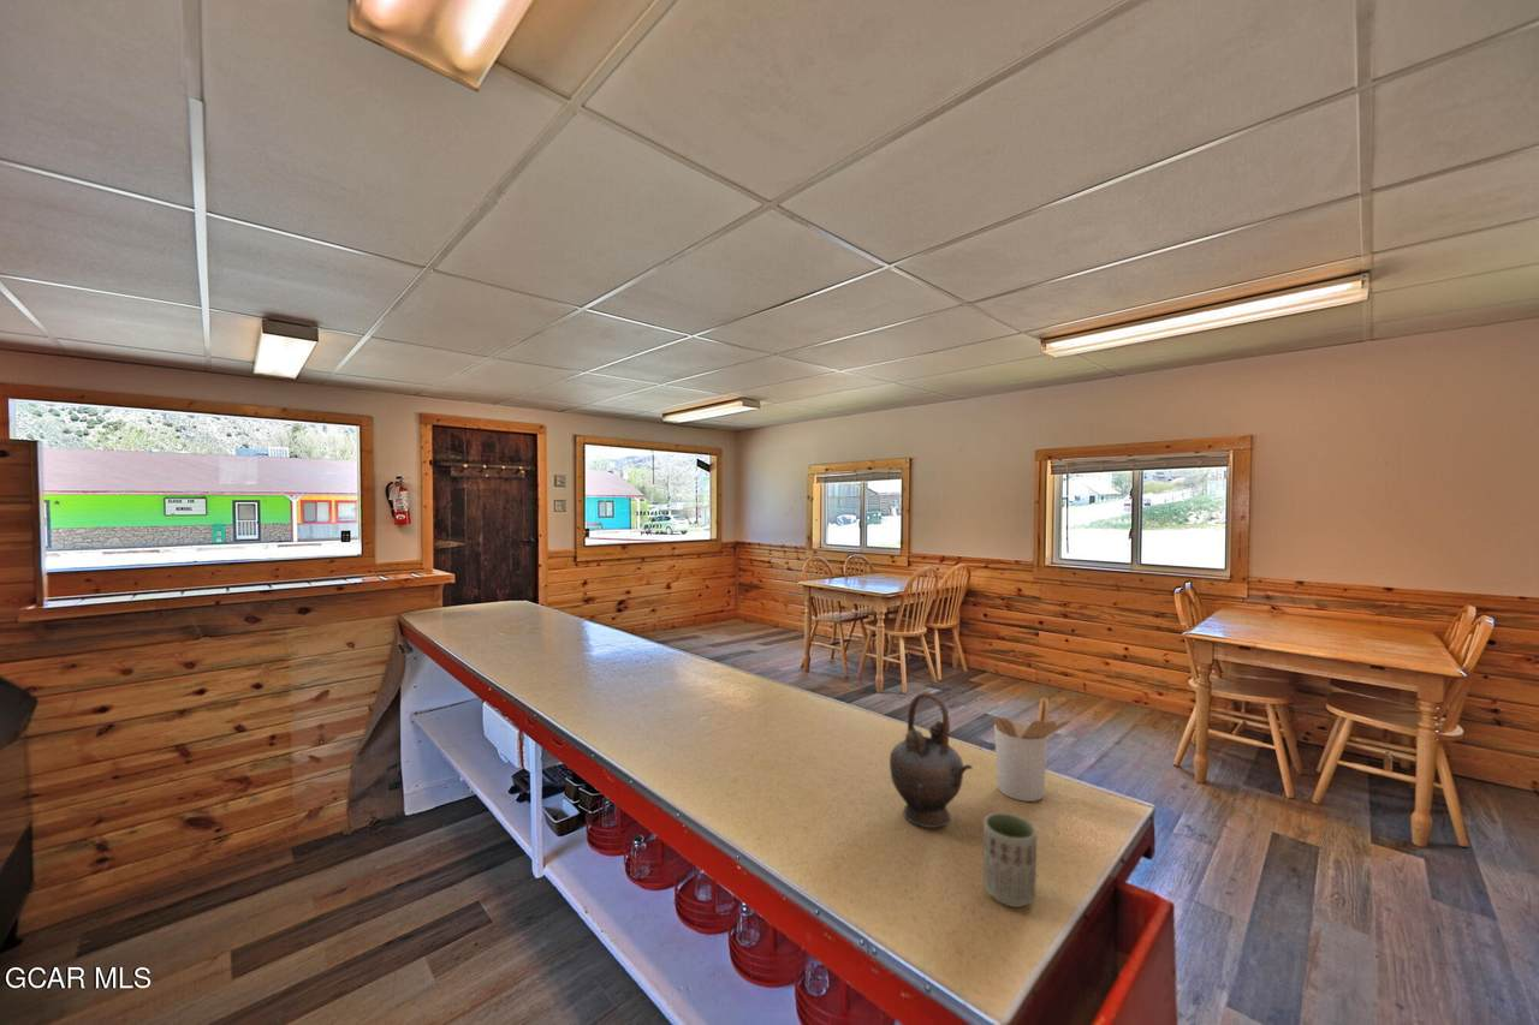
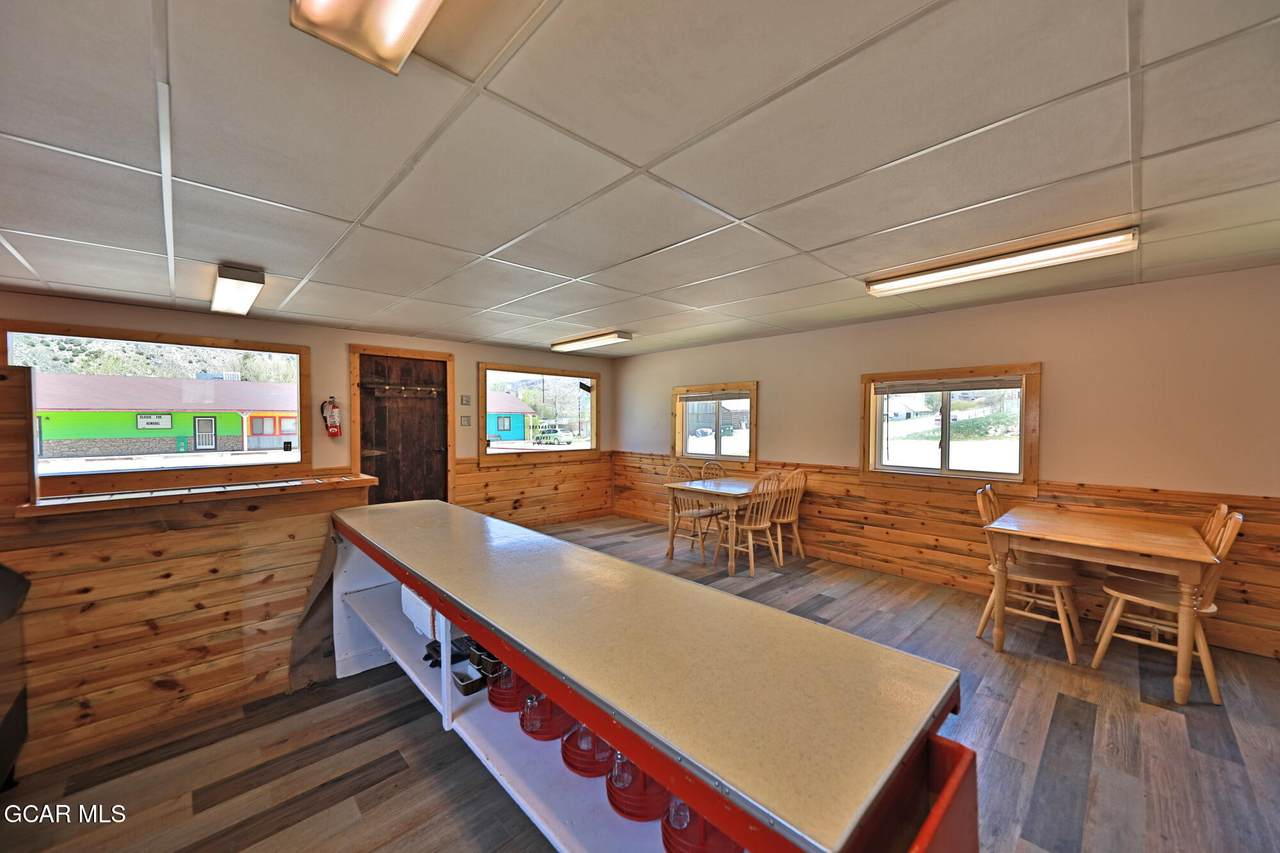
- utensil holder (1029, 750)
- cup (1009, 859)
- teapot (932, 758)
